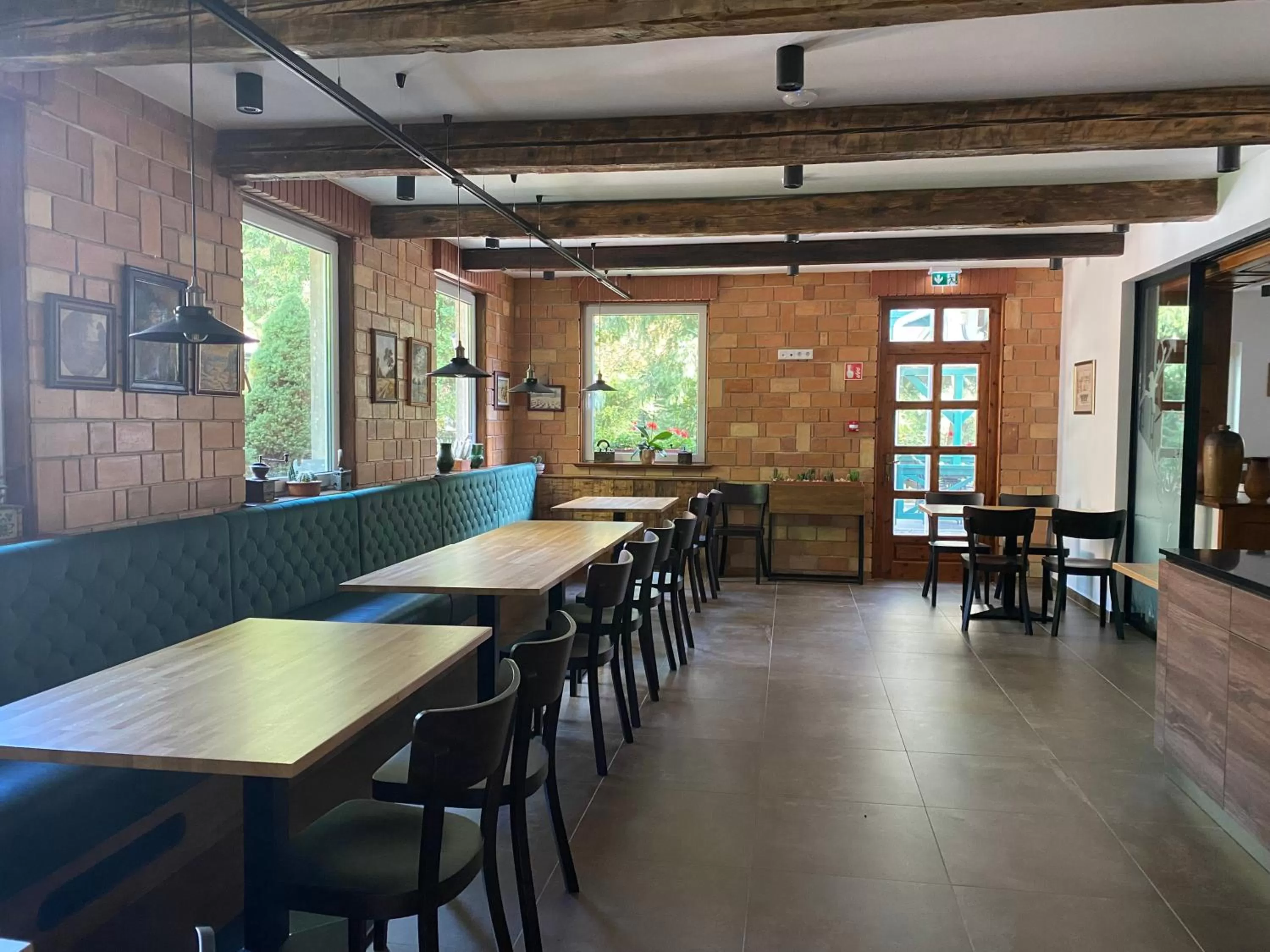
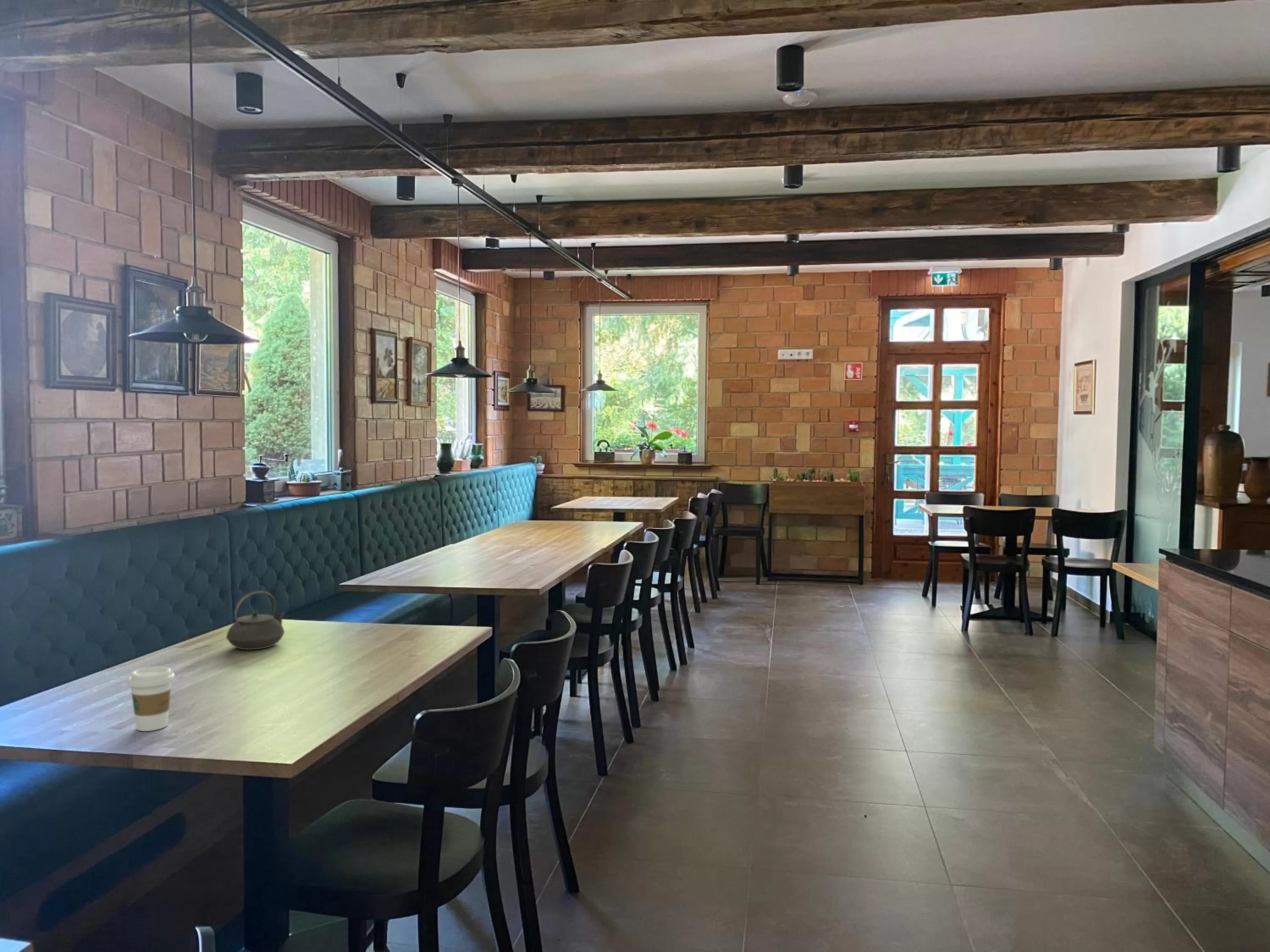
+ coffee cup (151, 699)
+ teapot (259, 617)
